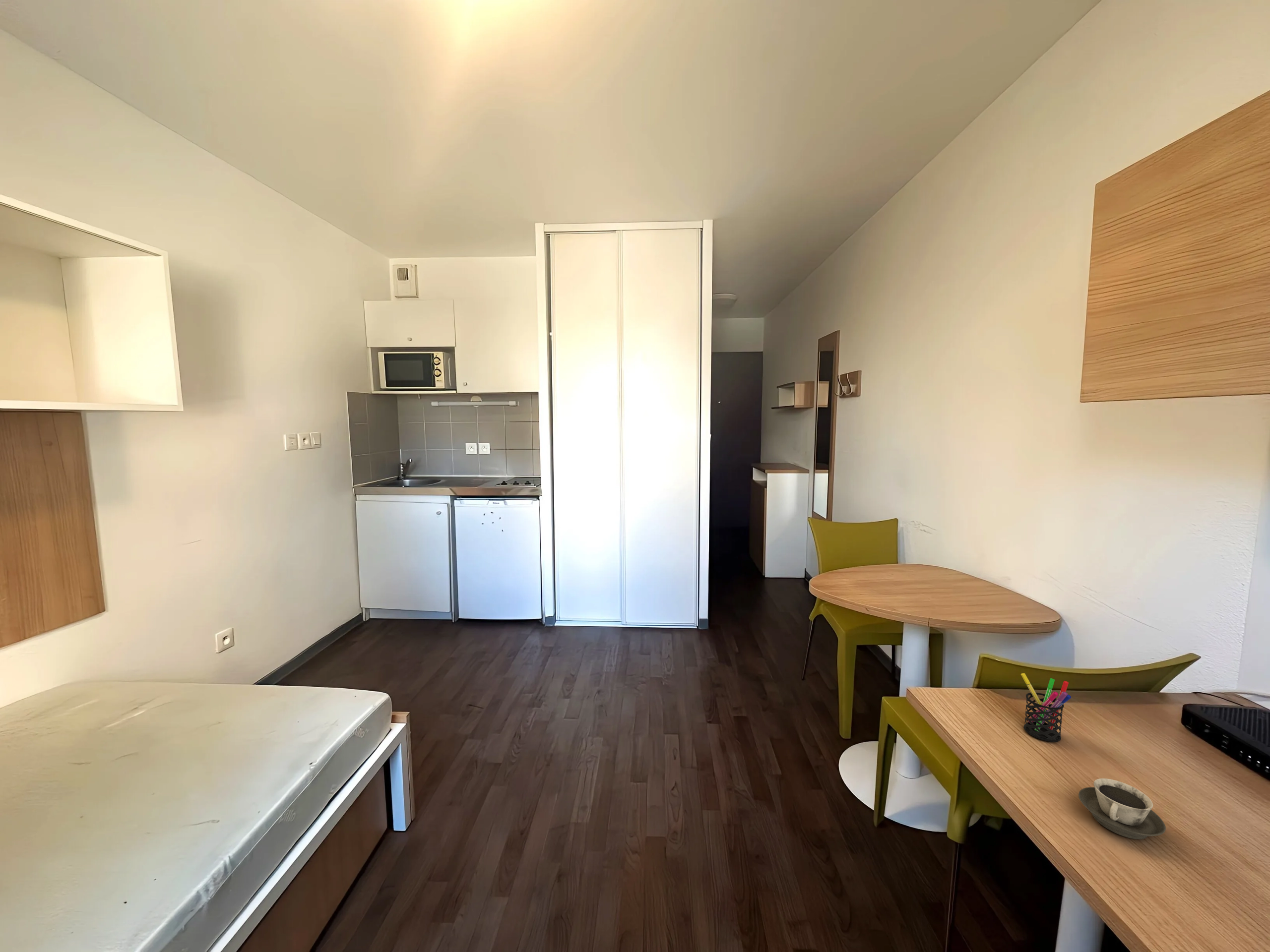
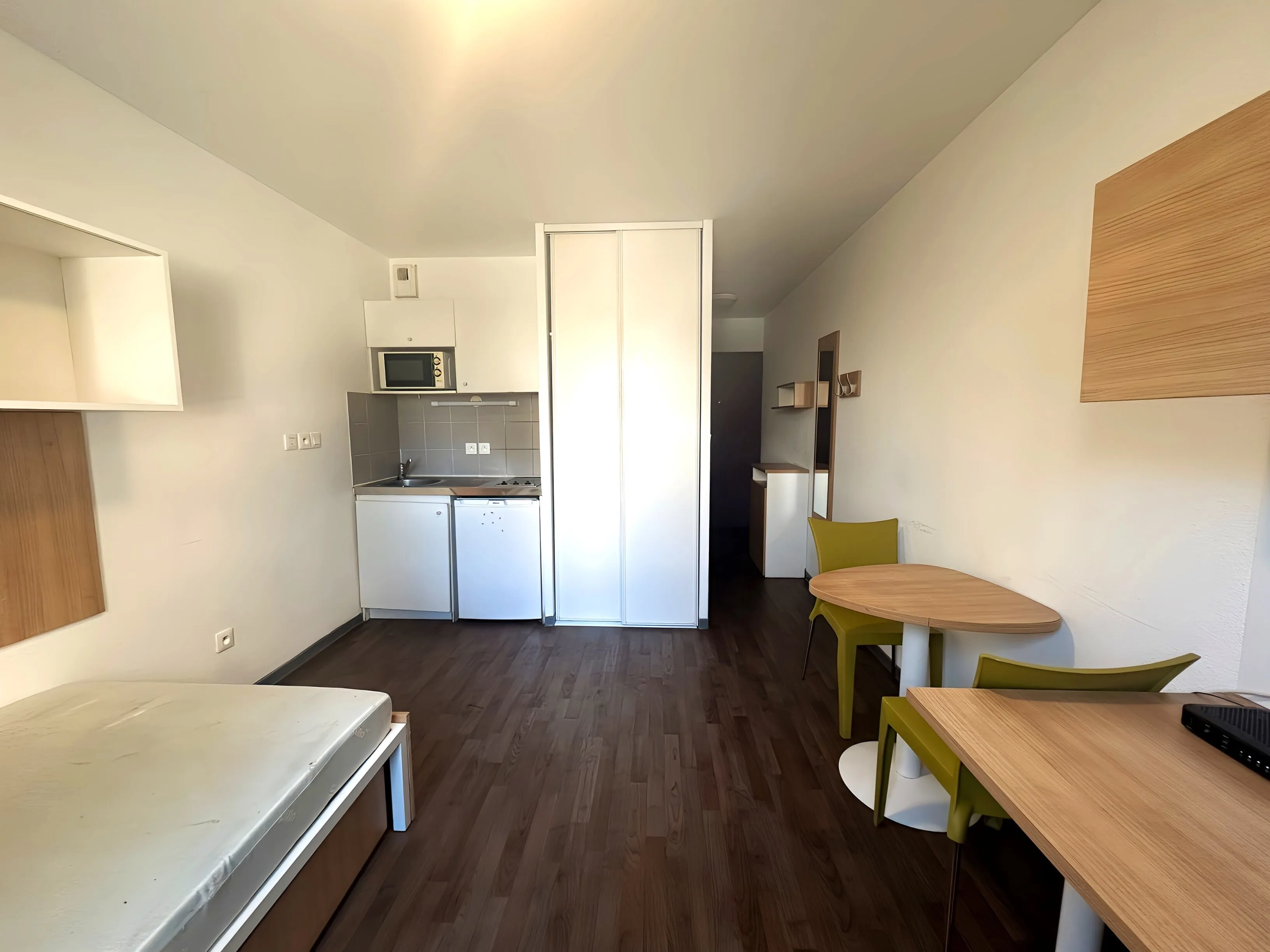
- cup (1120, 808)
- pen holder (1047, 704)
